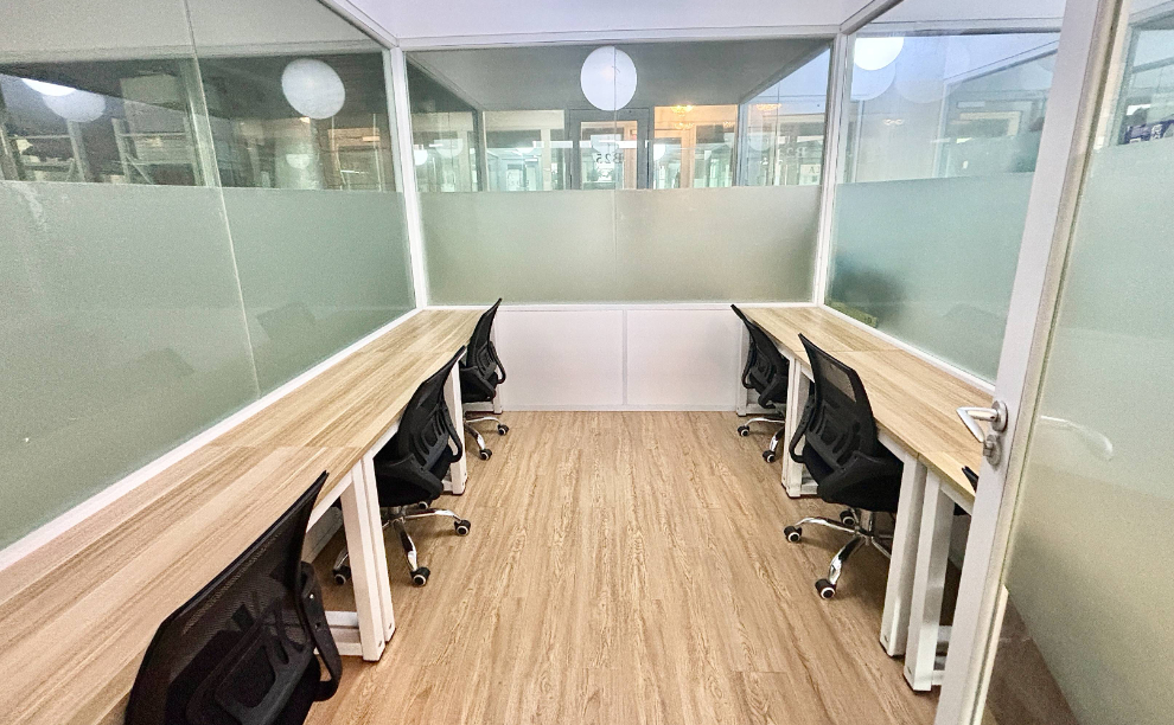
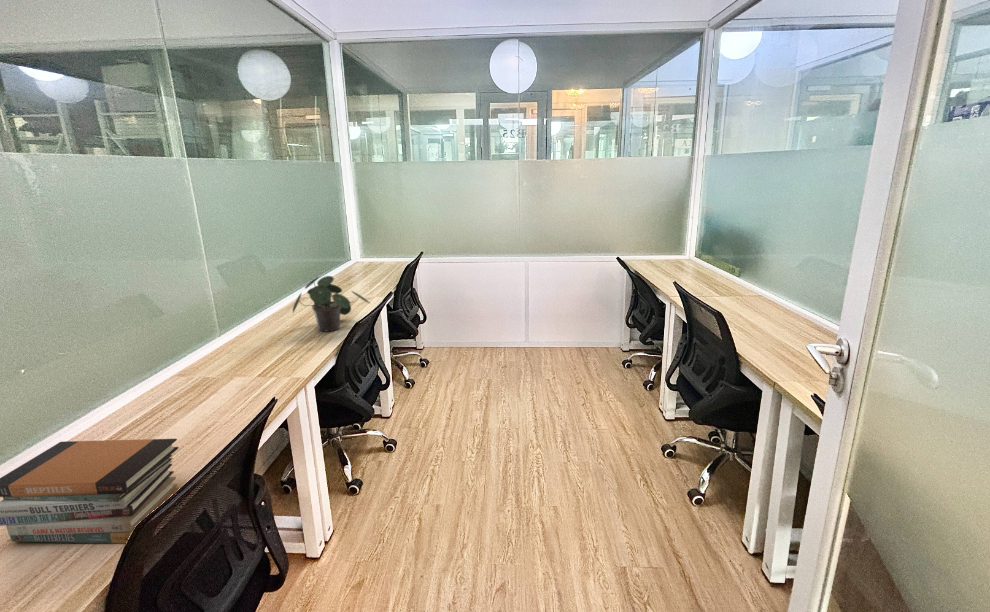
+ book stack (94, 489)
+ potted plant (328, 302)
